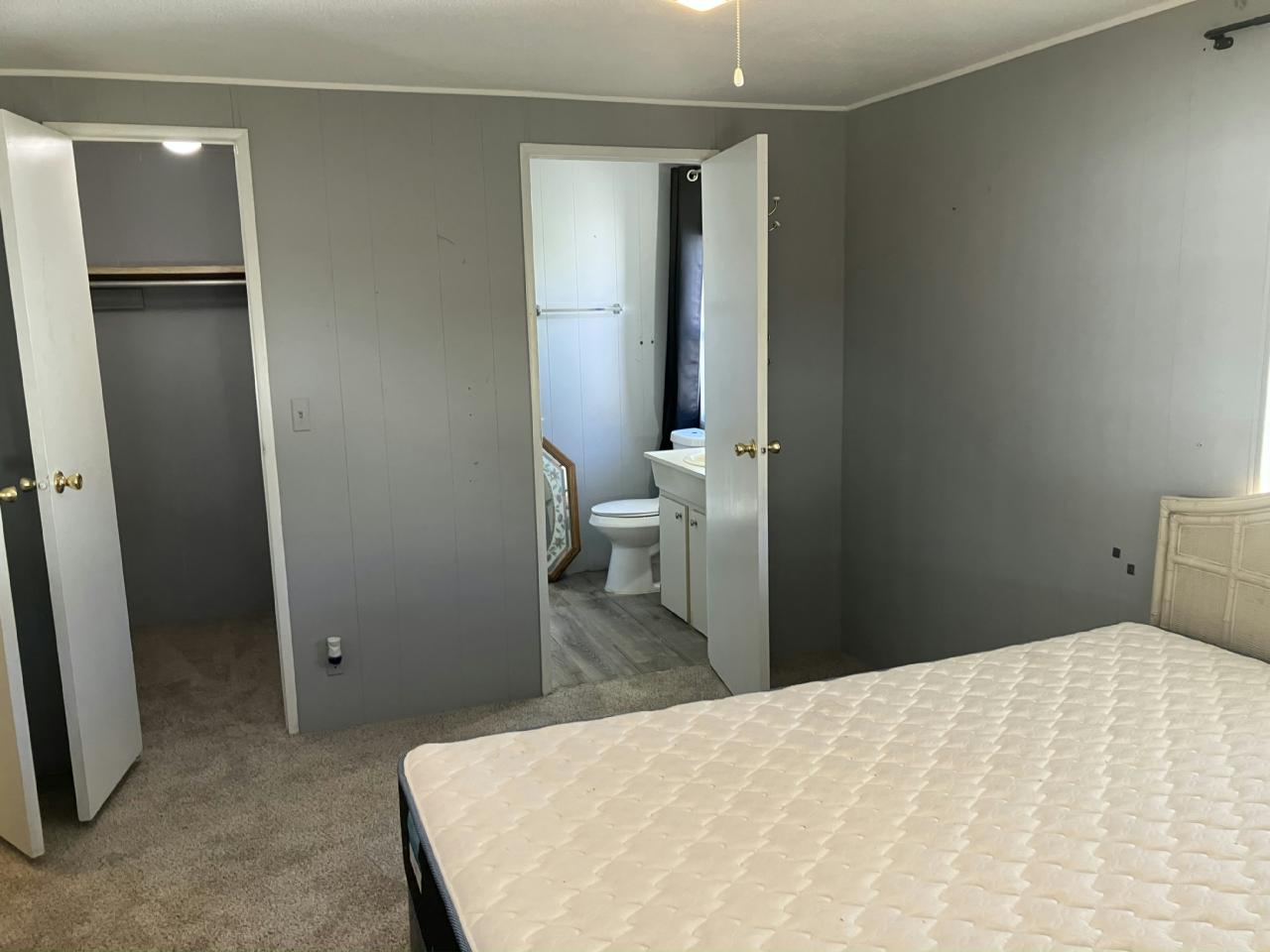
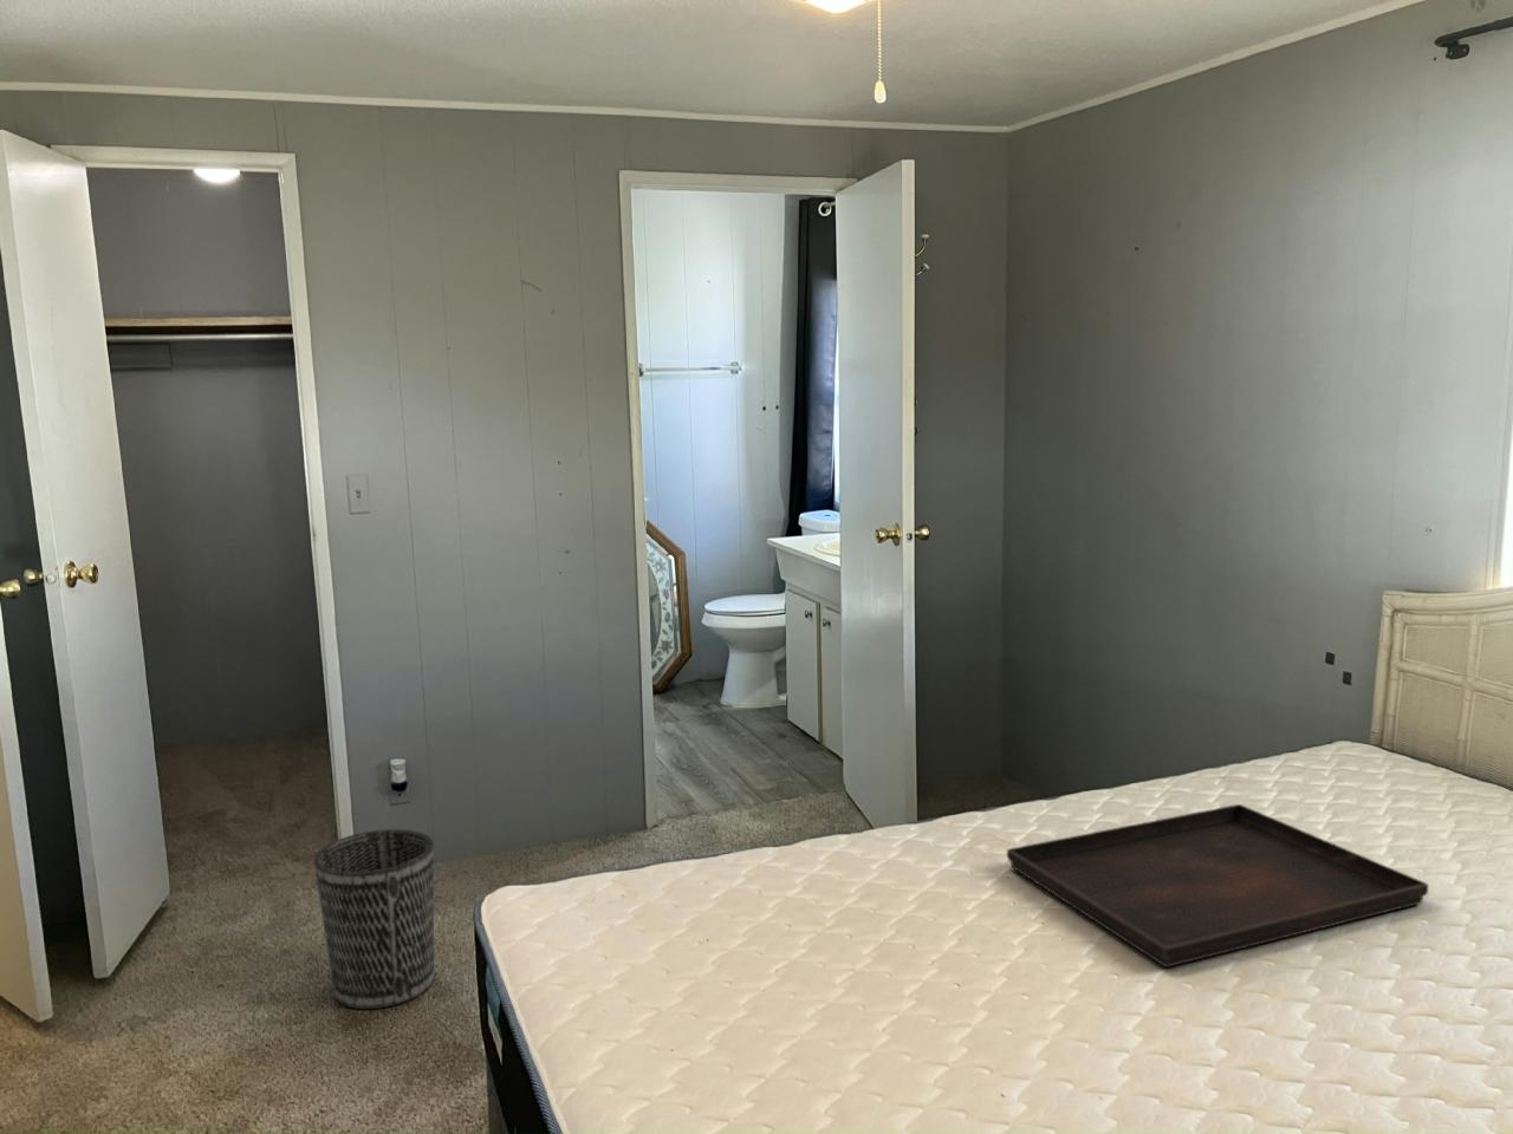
+ serving tray (1207, 876)
+ wastebasket (379, 918)
